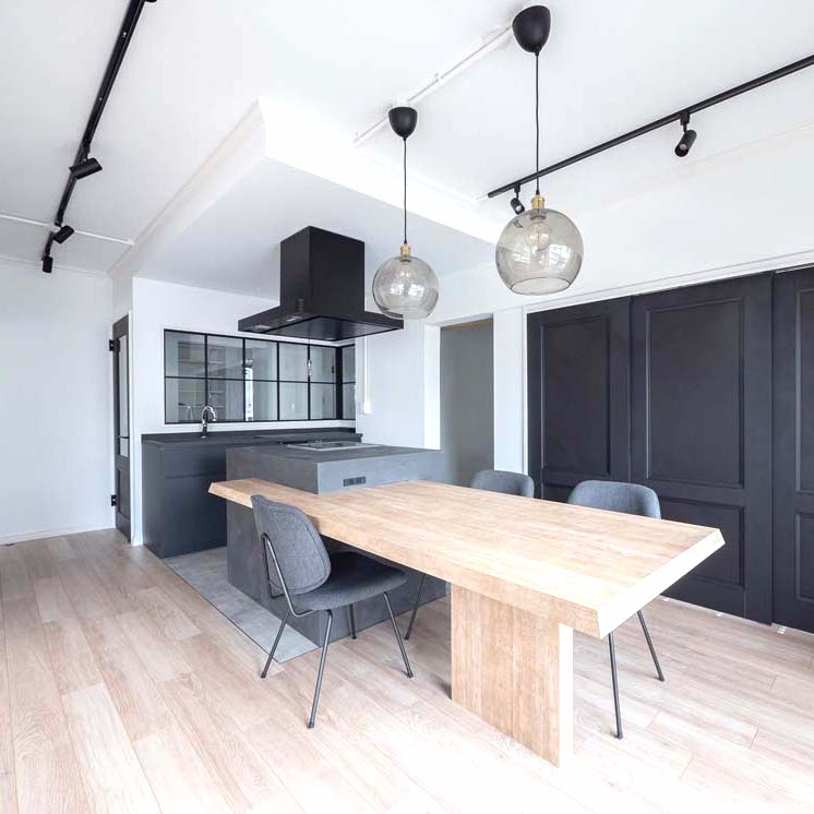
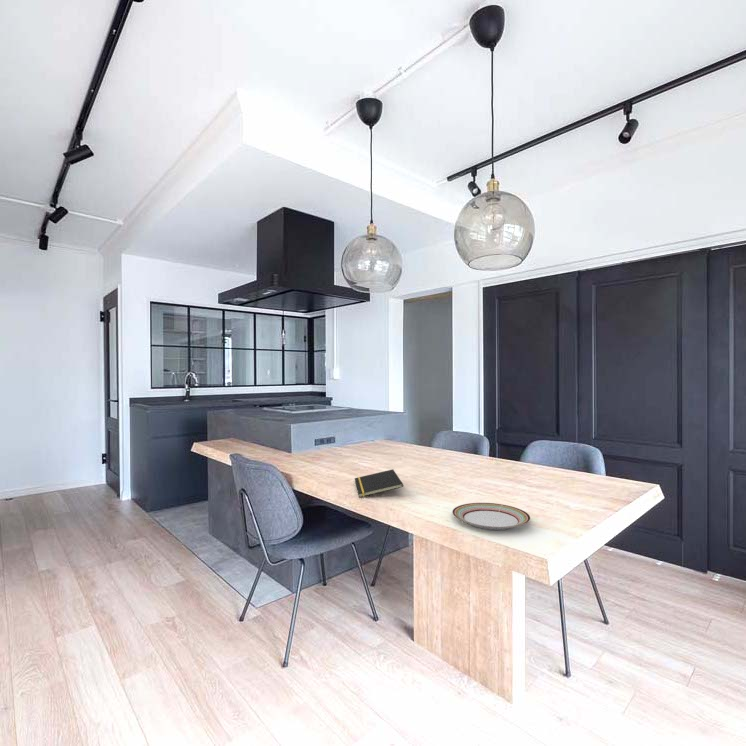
+ notepad (377, 482)
+ plate (490, 517)
